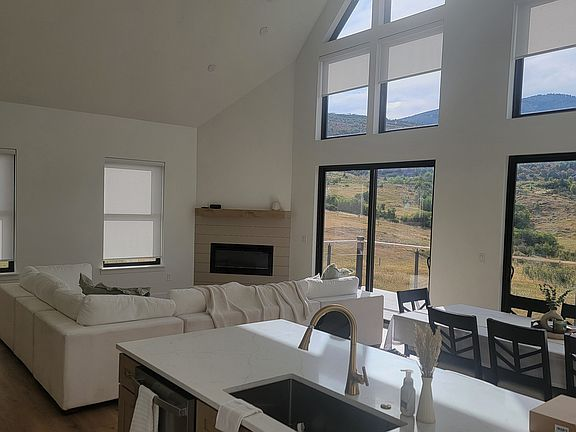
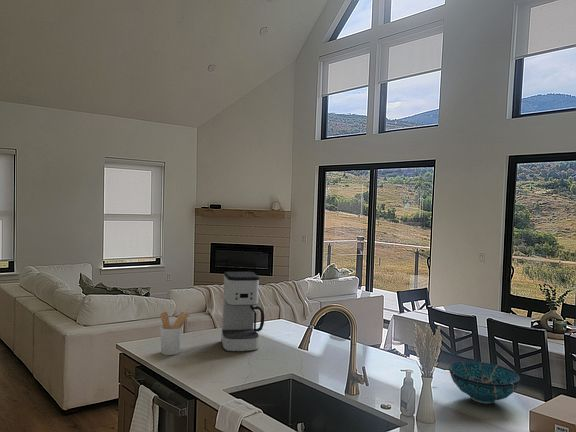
+ coffee maker (243, 310)
+ utensil holder (175, 332)
+ decorative bowl (483, 385)
